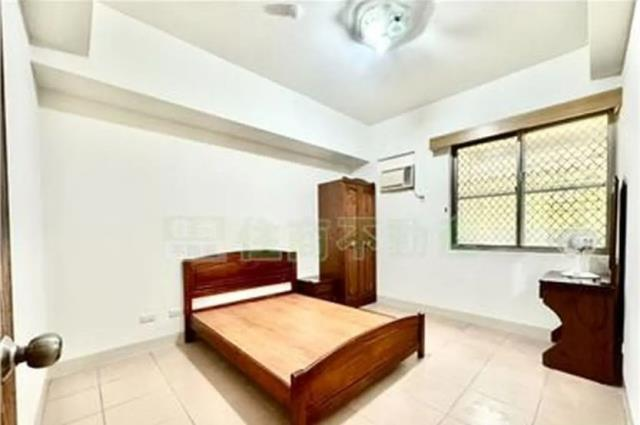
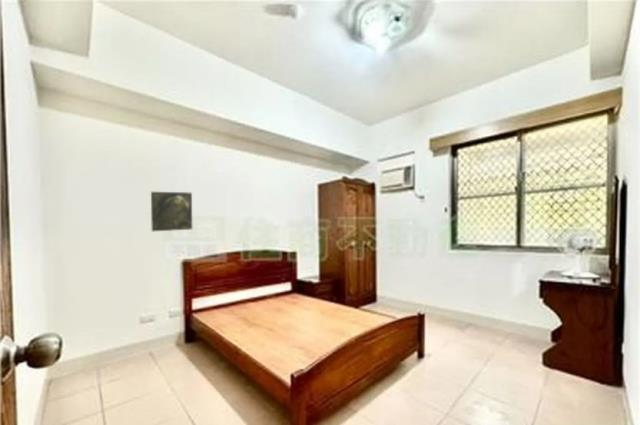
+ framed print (172, 211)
